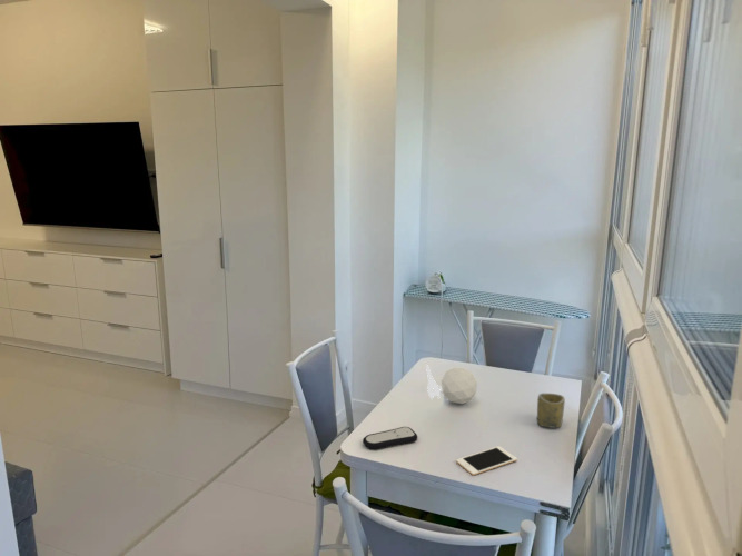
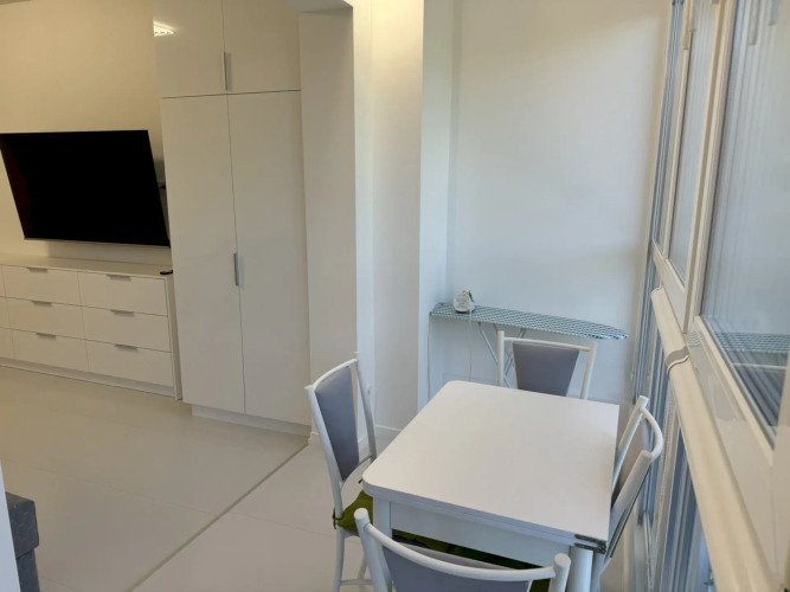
- cup (550, 410)
- teapot (451, 384)
- remote control (389, 437)
- cell phone (486, 459)
